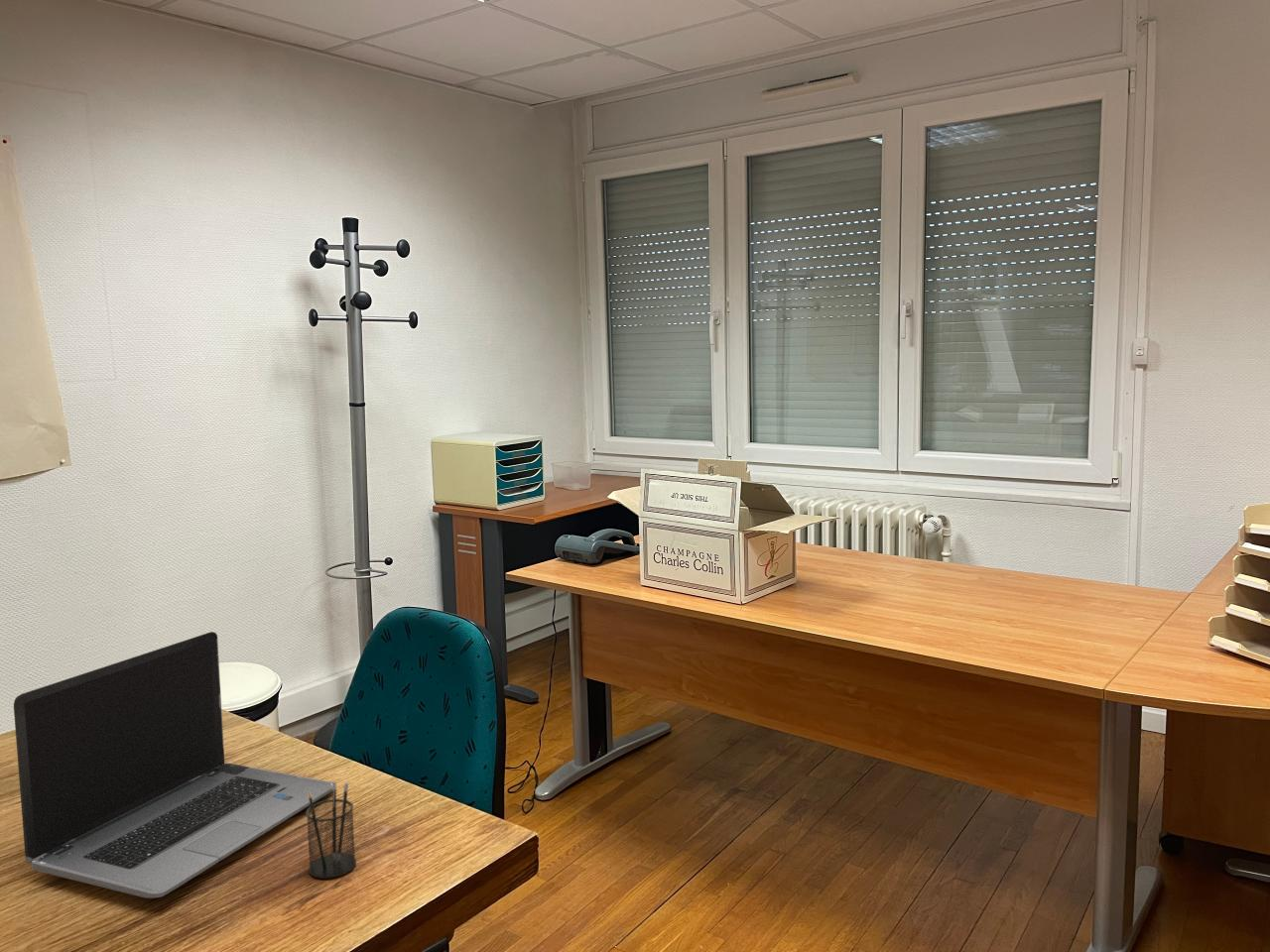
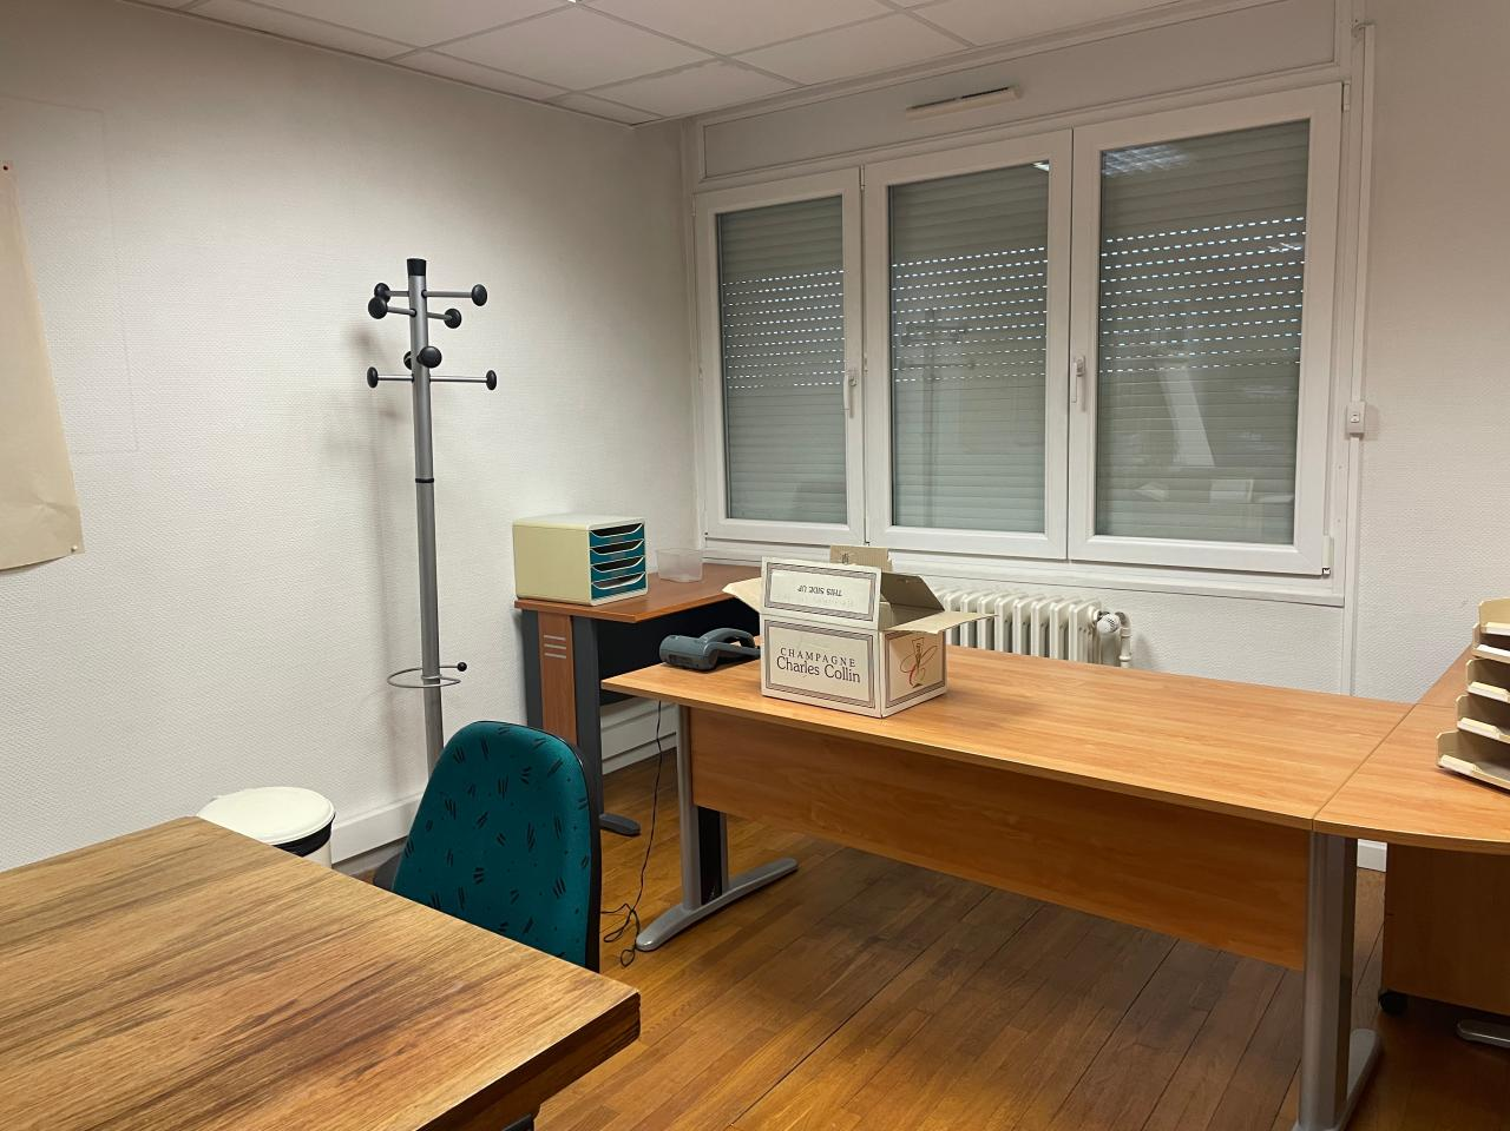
- pencil holder (330, 824)
- laptop computer (190, 750)
